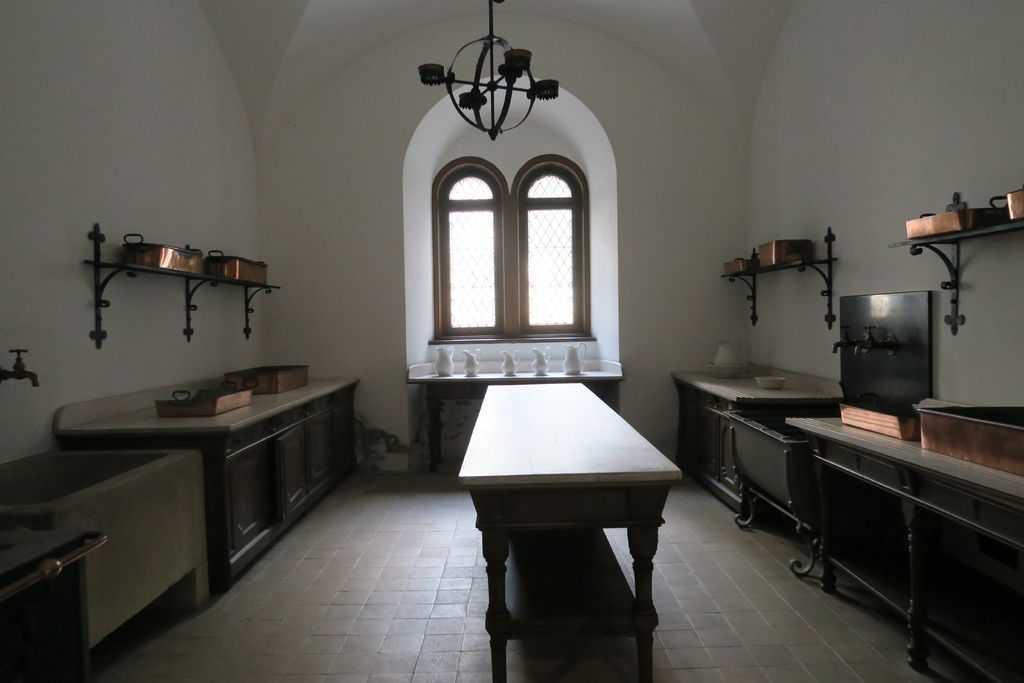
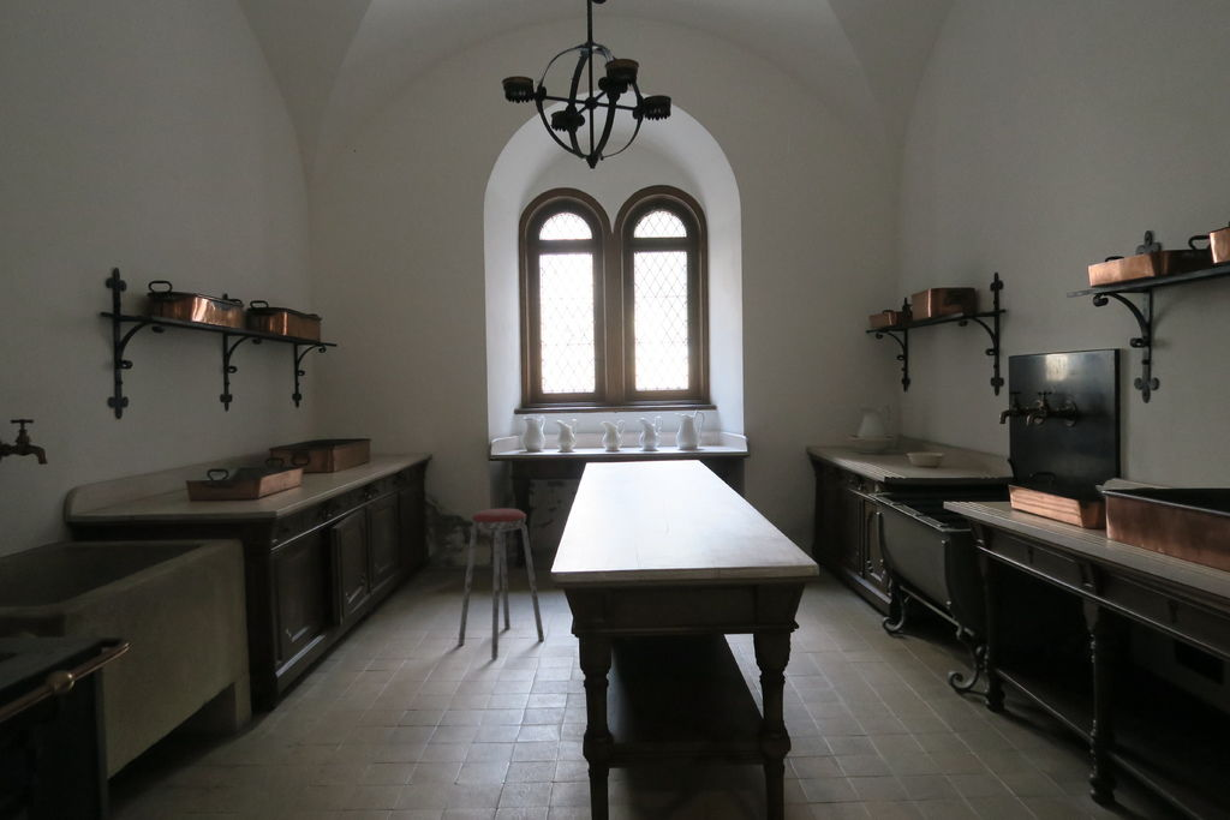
+ music stool (498, 576)
